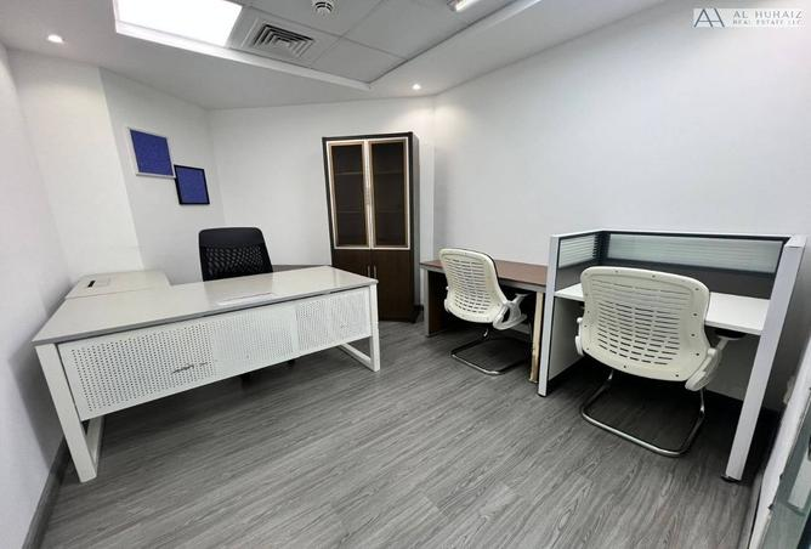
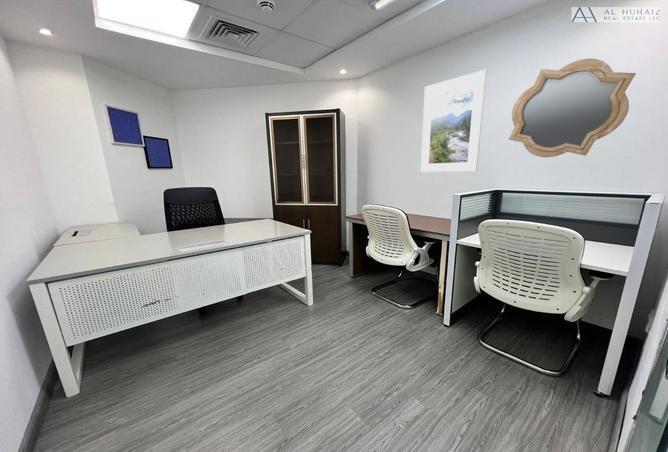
+ mirror (562, 111)
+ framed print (449, 127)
